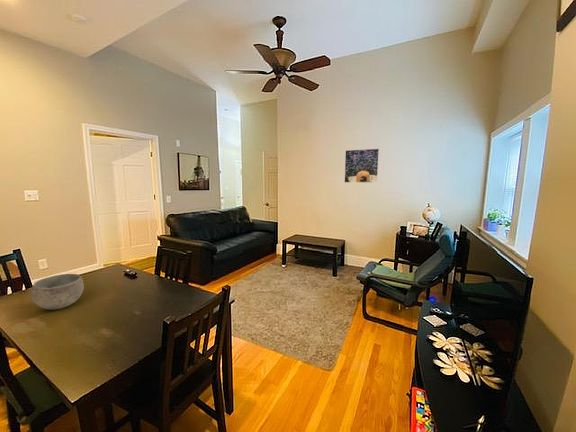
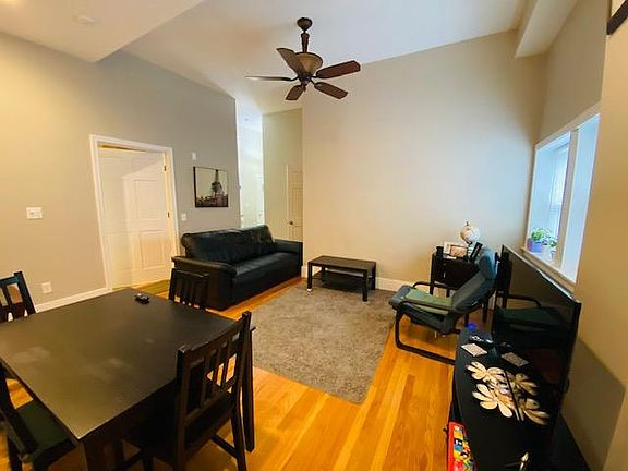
- bowl (58, 293)
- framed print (361, 166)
